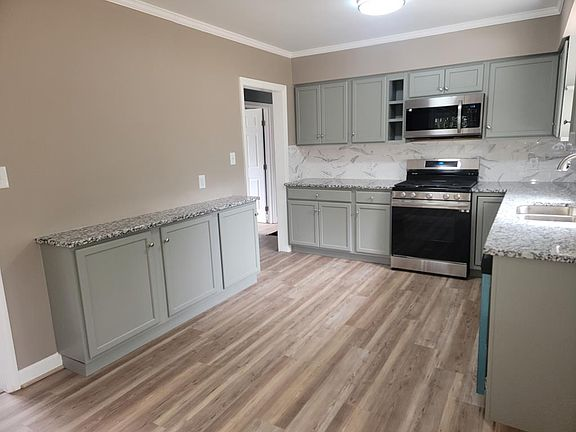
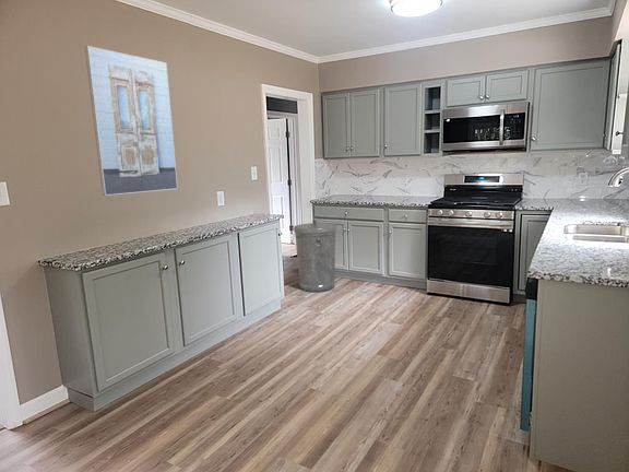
+ trash can (316, 253)
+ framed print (135, 125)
